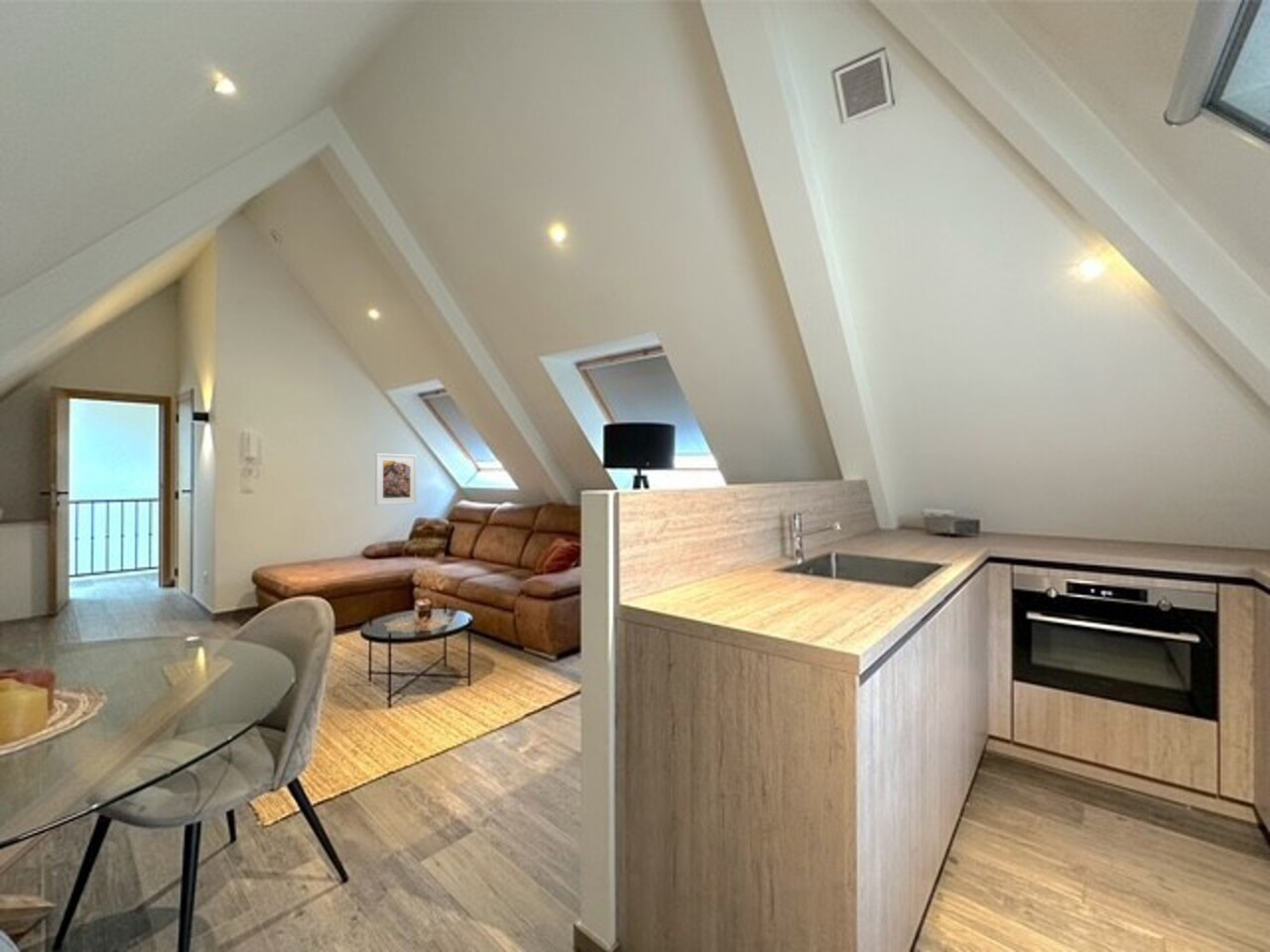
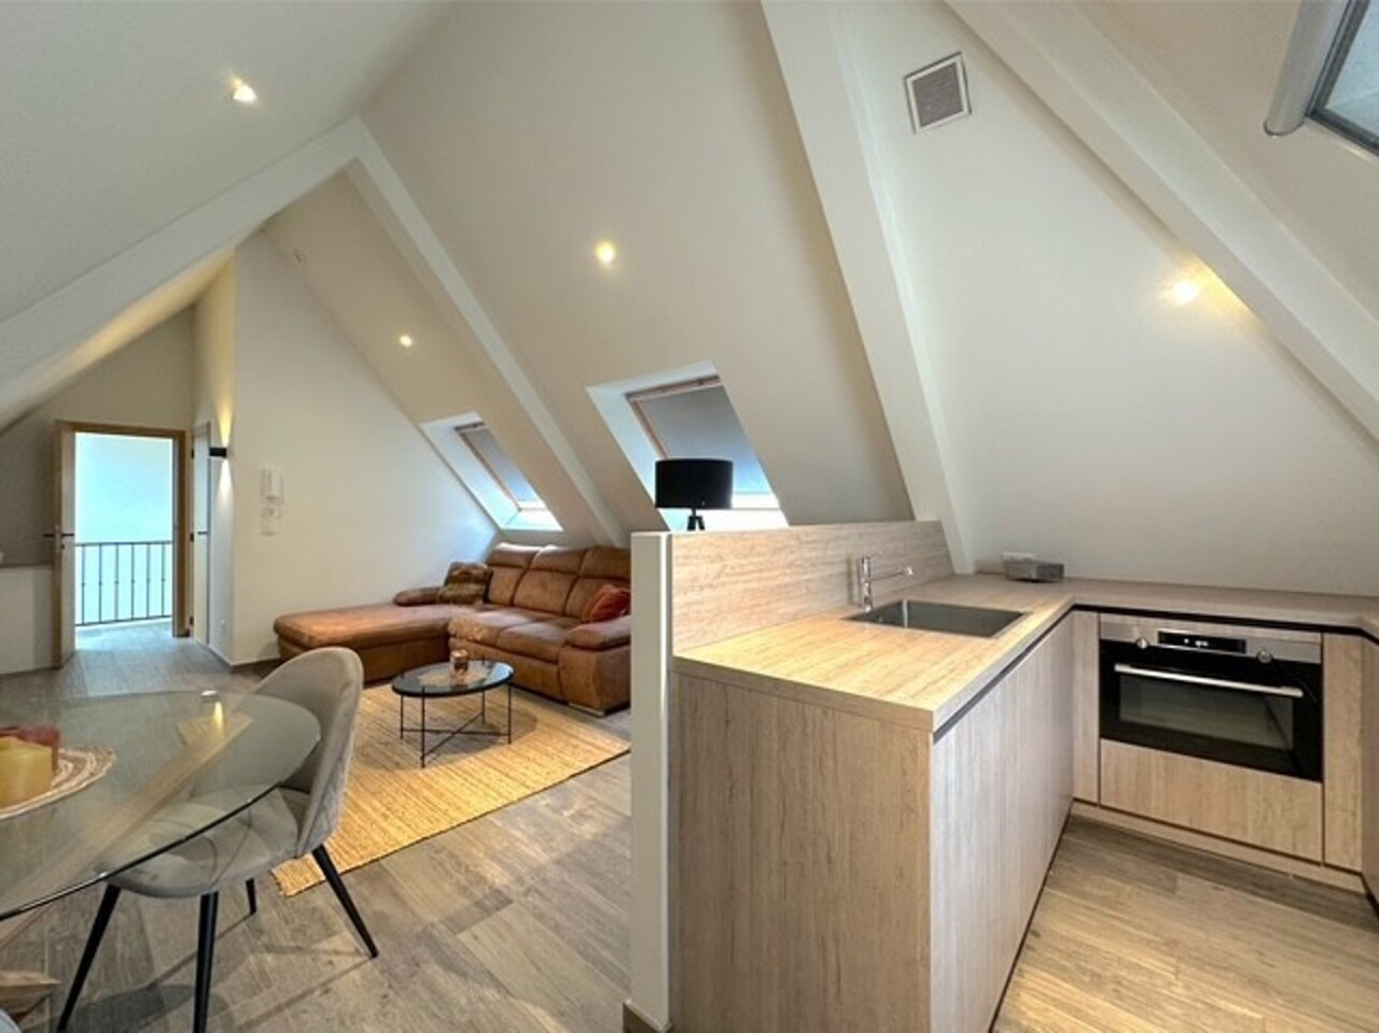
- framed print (396, 479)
